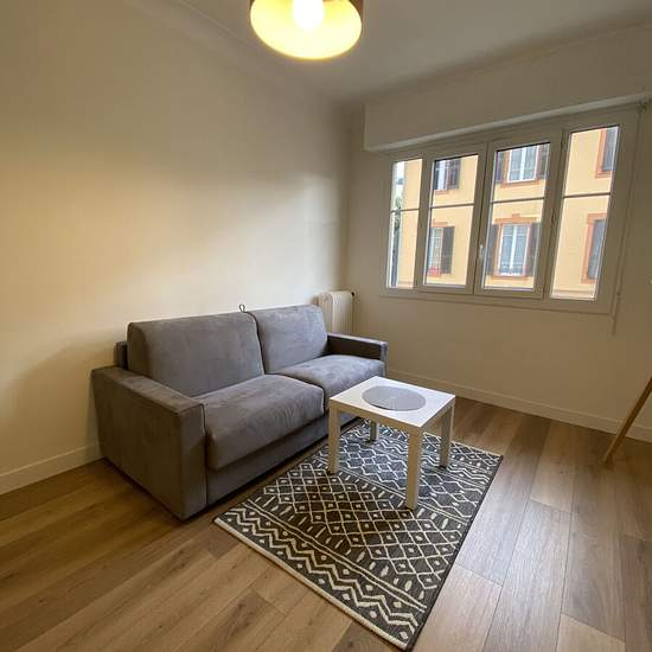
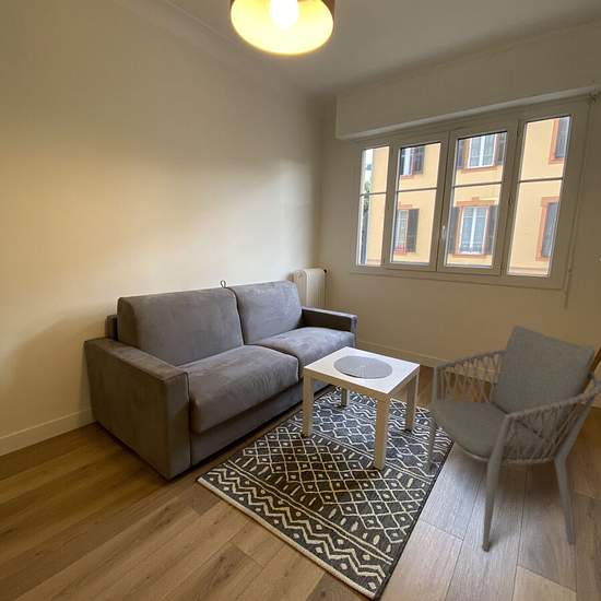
+ armchair (502, 421)
